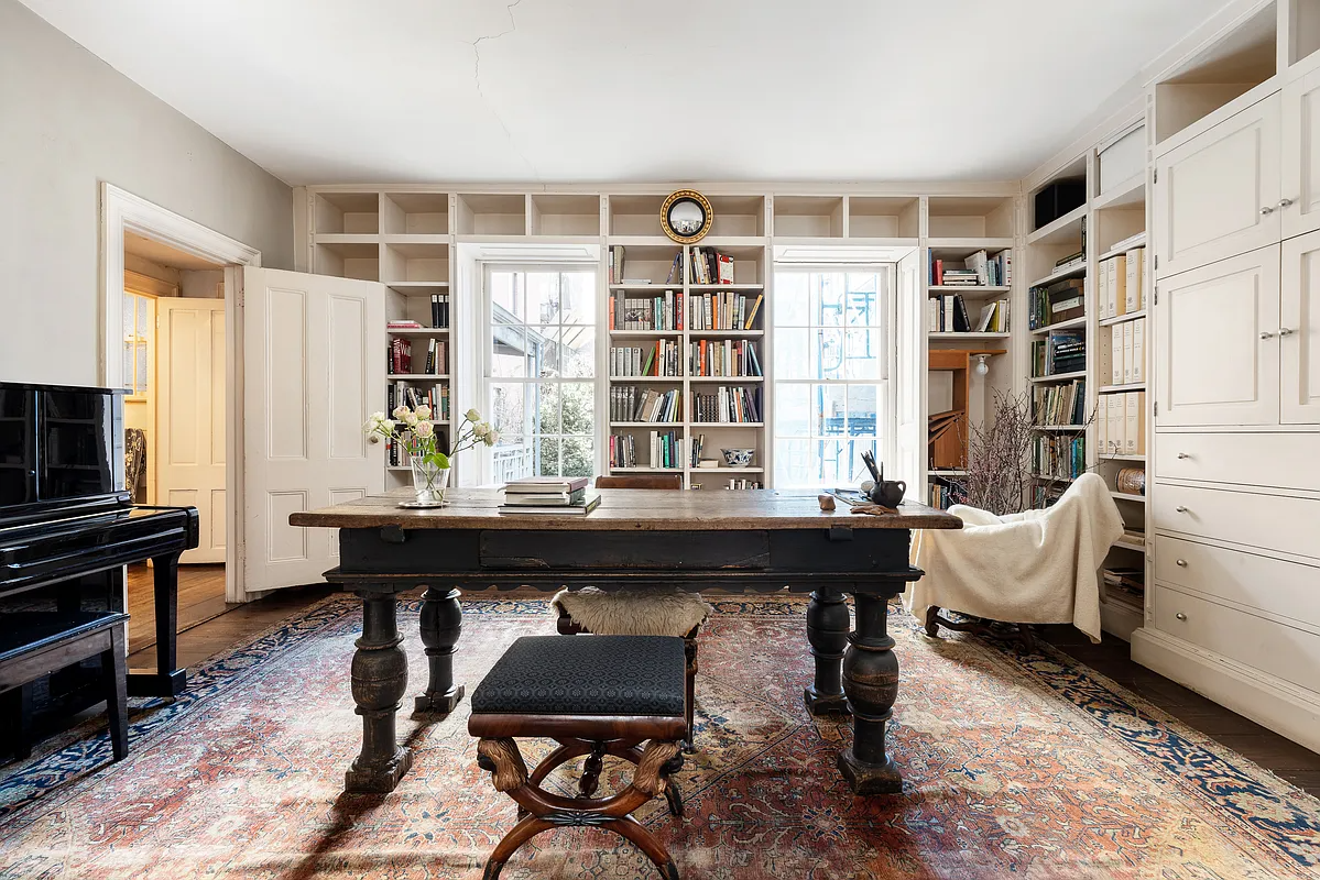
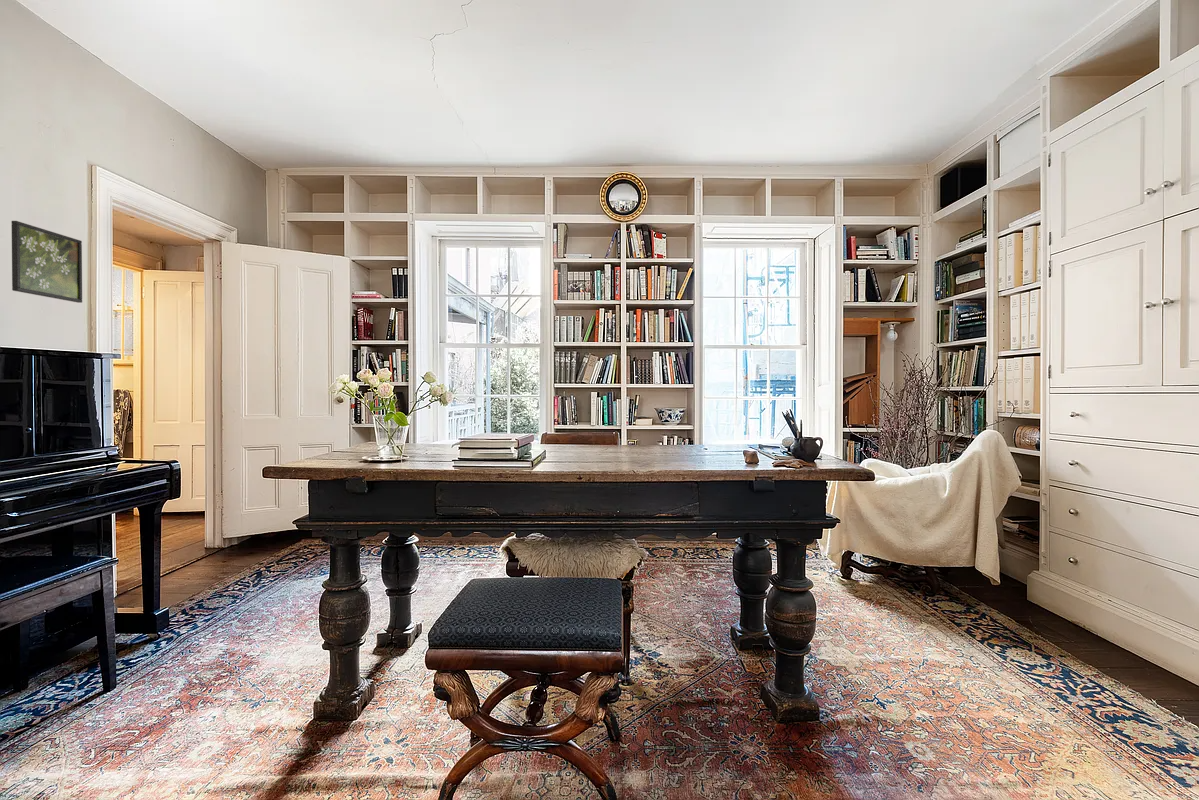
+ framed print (49, 264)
